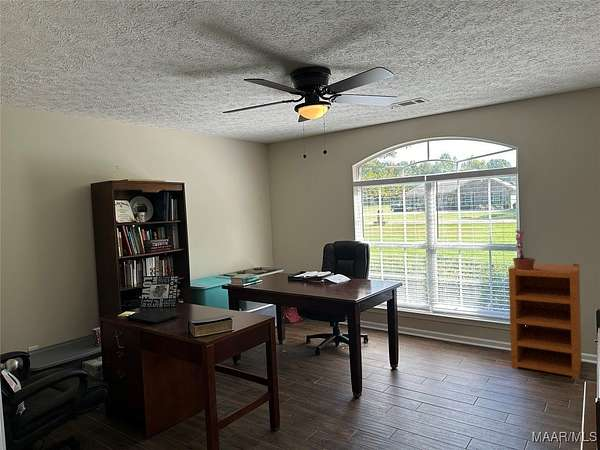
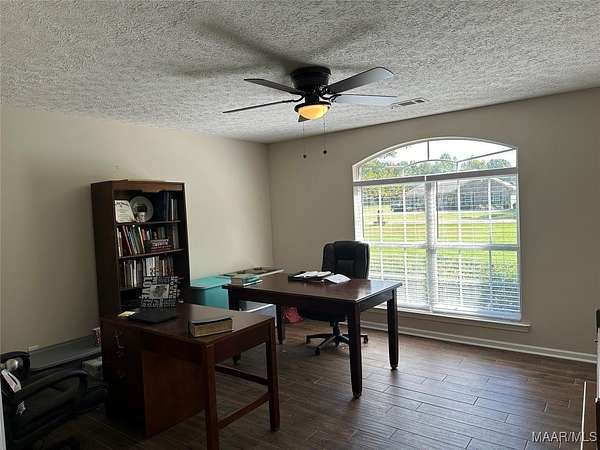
- potted plant (522, 247)
- cupboard (545, 315)
